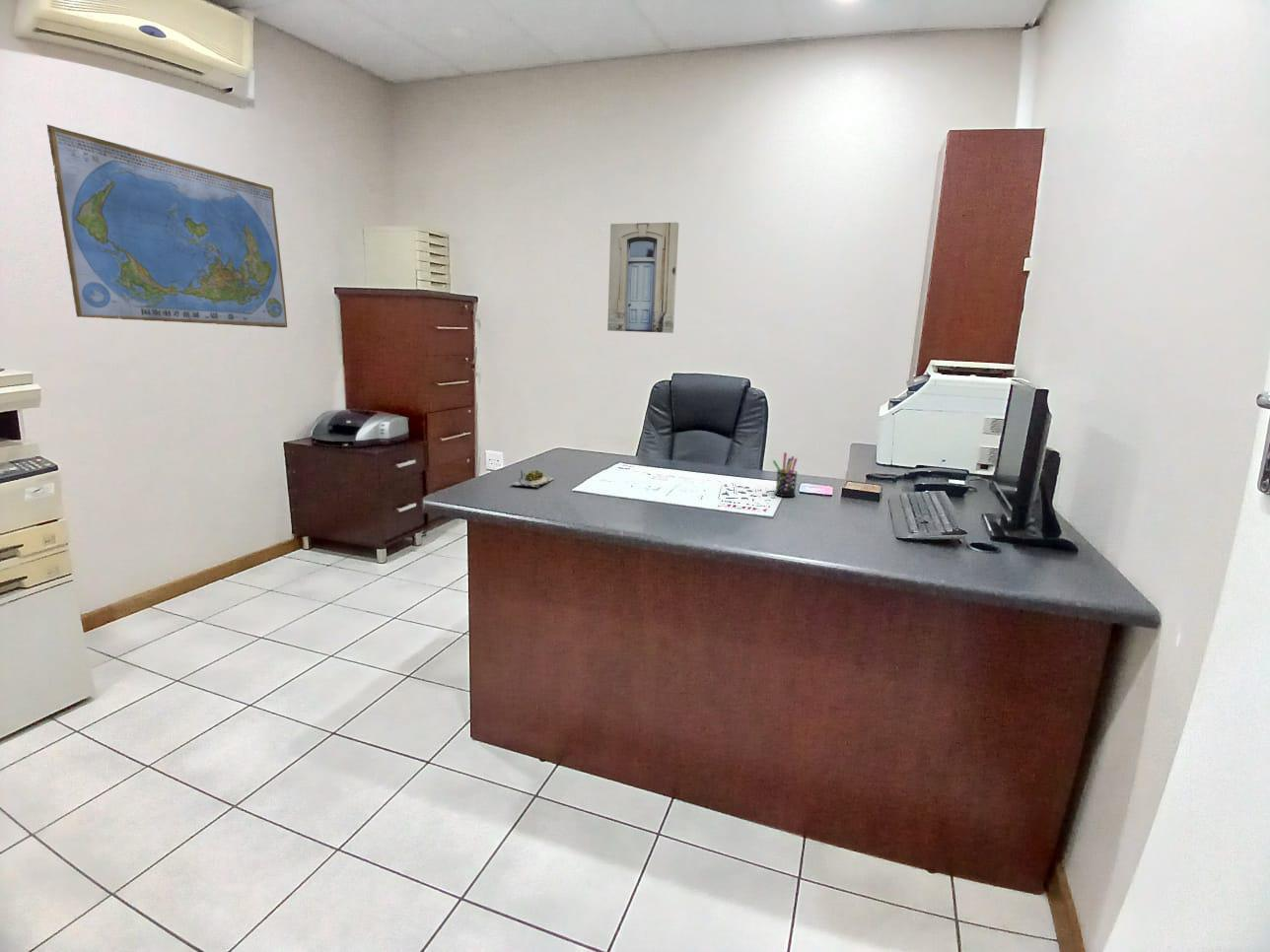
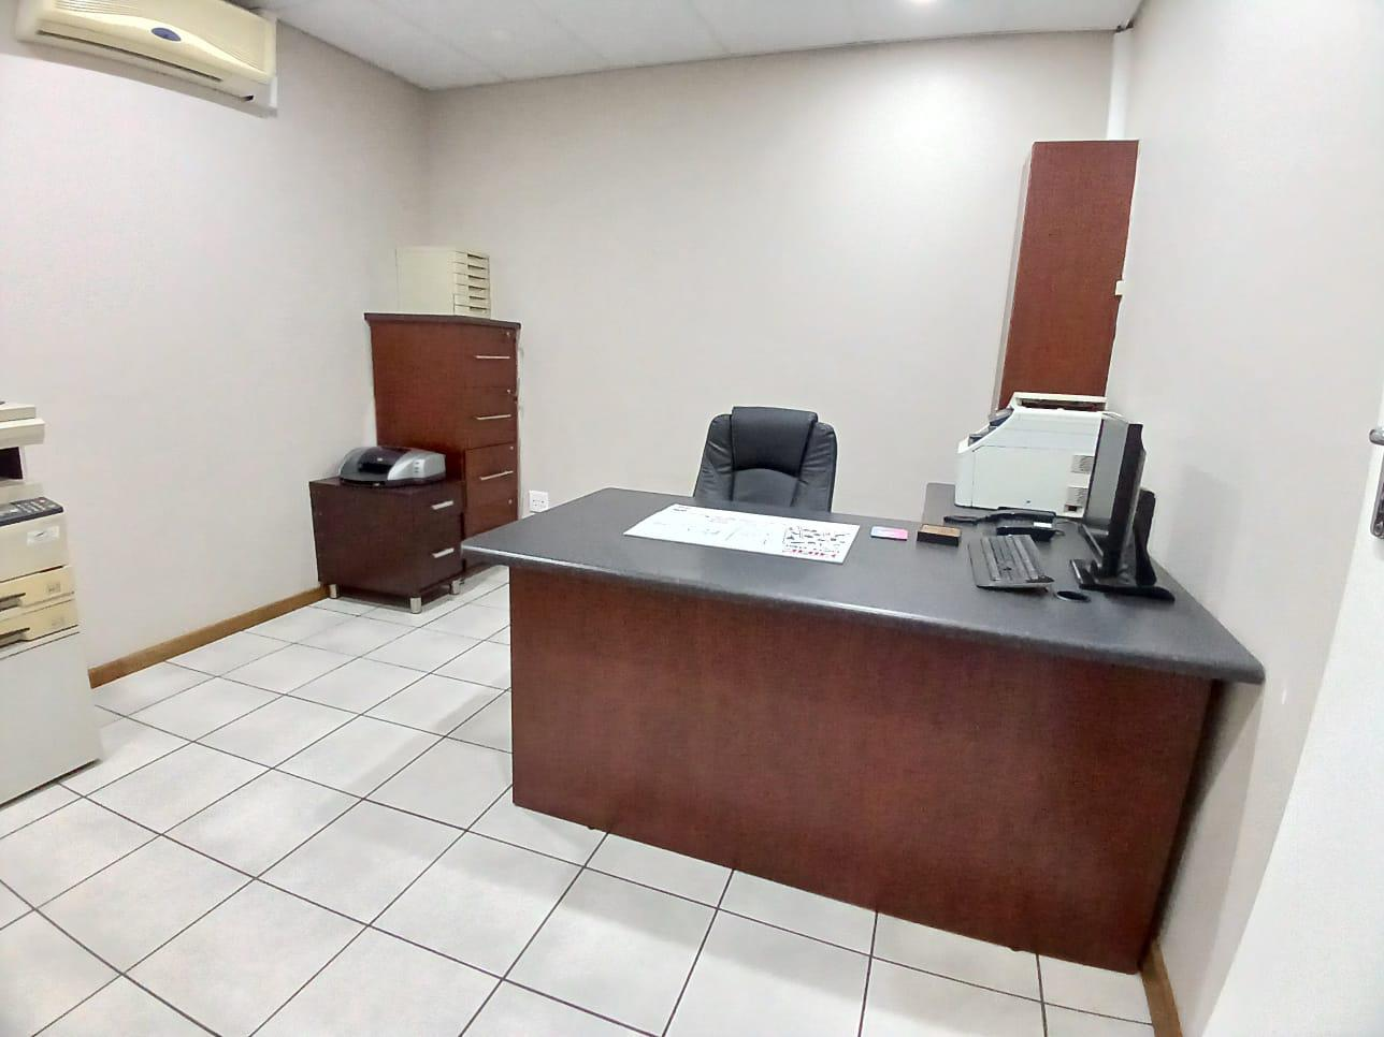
- succulent plant (533, 476)
- world map (188, 244)
- wall art (642, 278)
- pen holder (784, 474)
